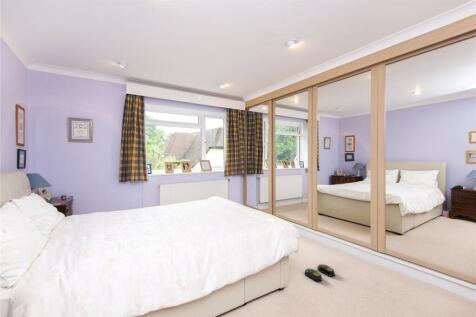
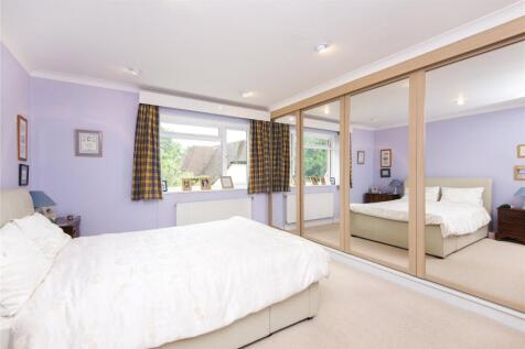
- slippers (319, 270)
